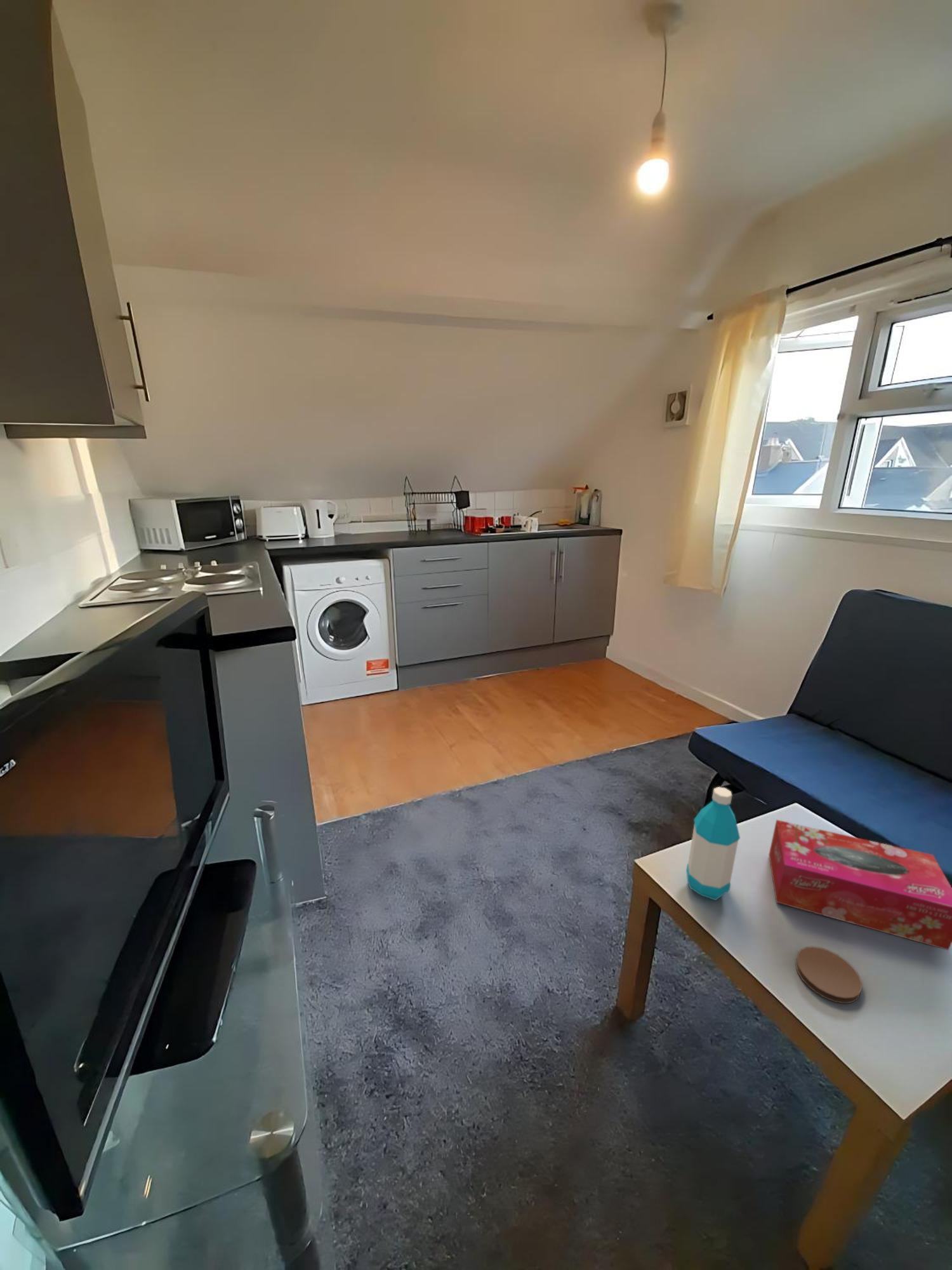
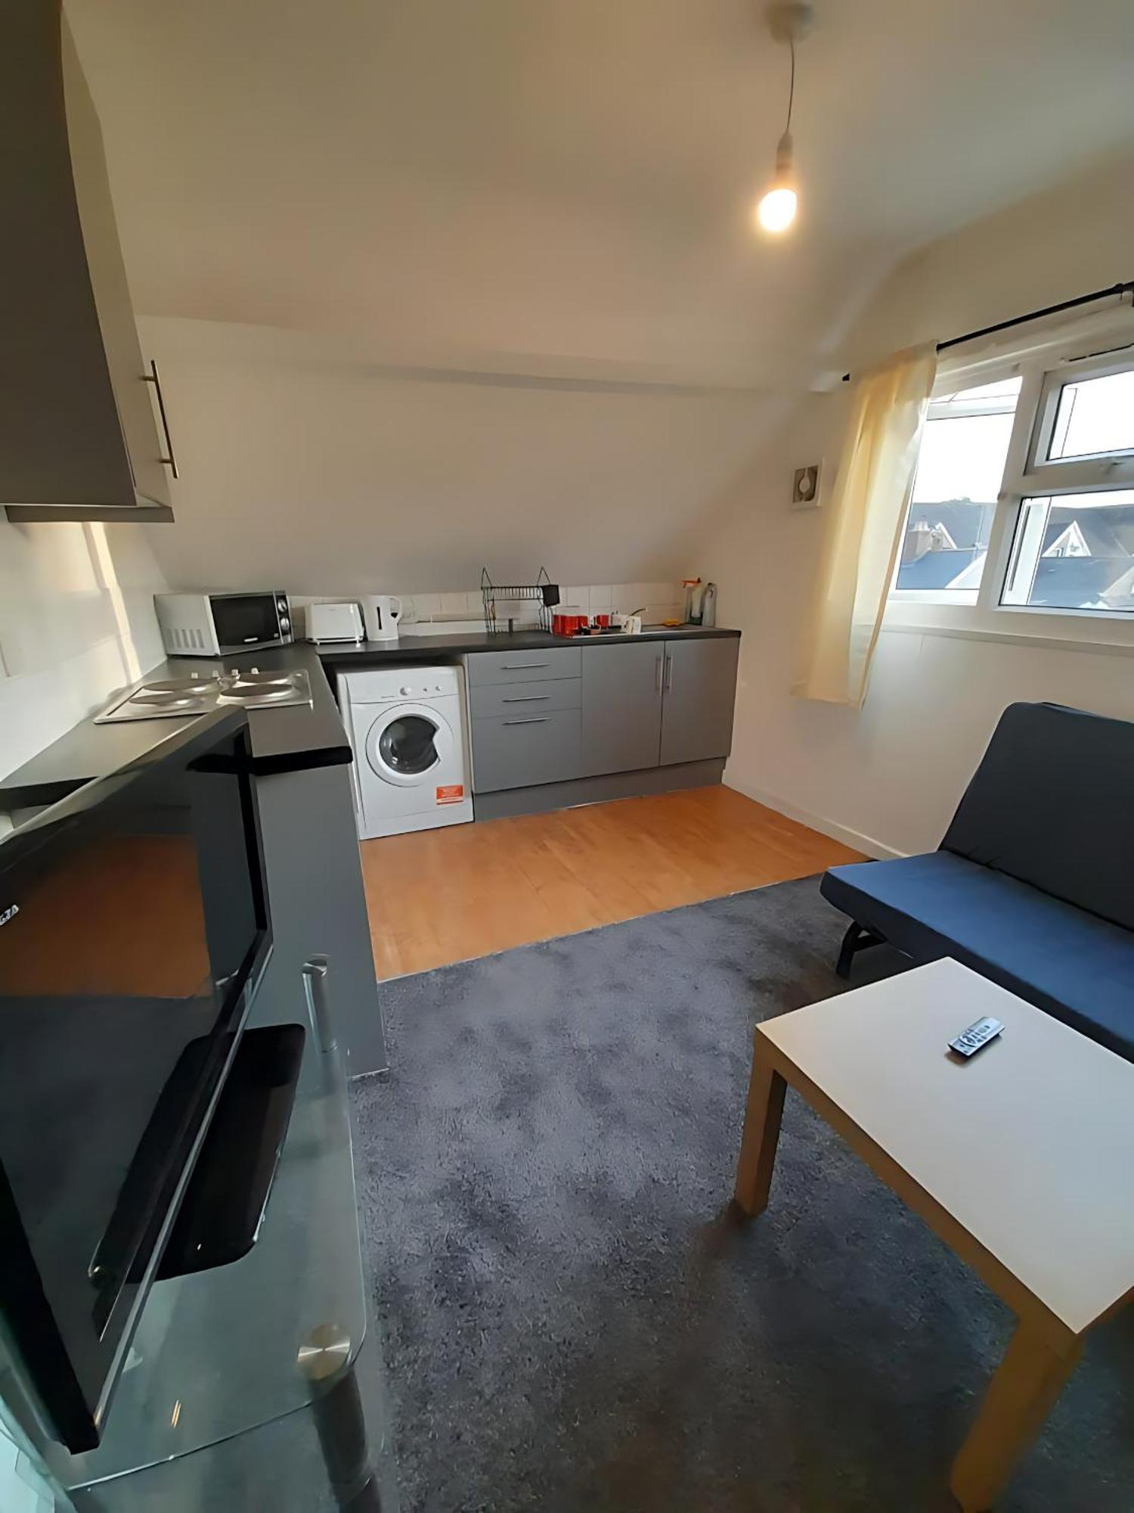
- tissue box (854, 878)
- water bottle (714, 841)
- coaster (828, 973)
